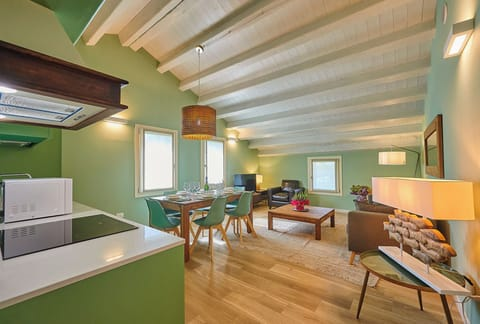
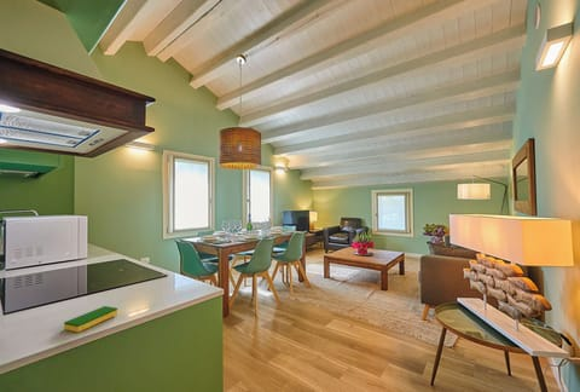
+ dish sponge (92, 317)
